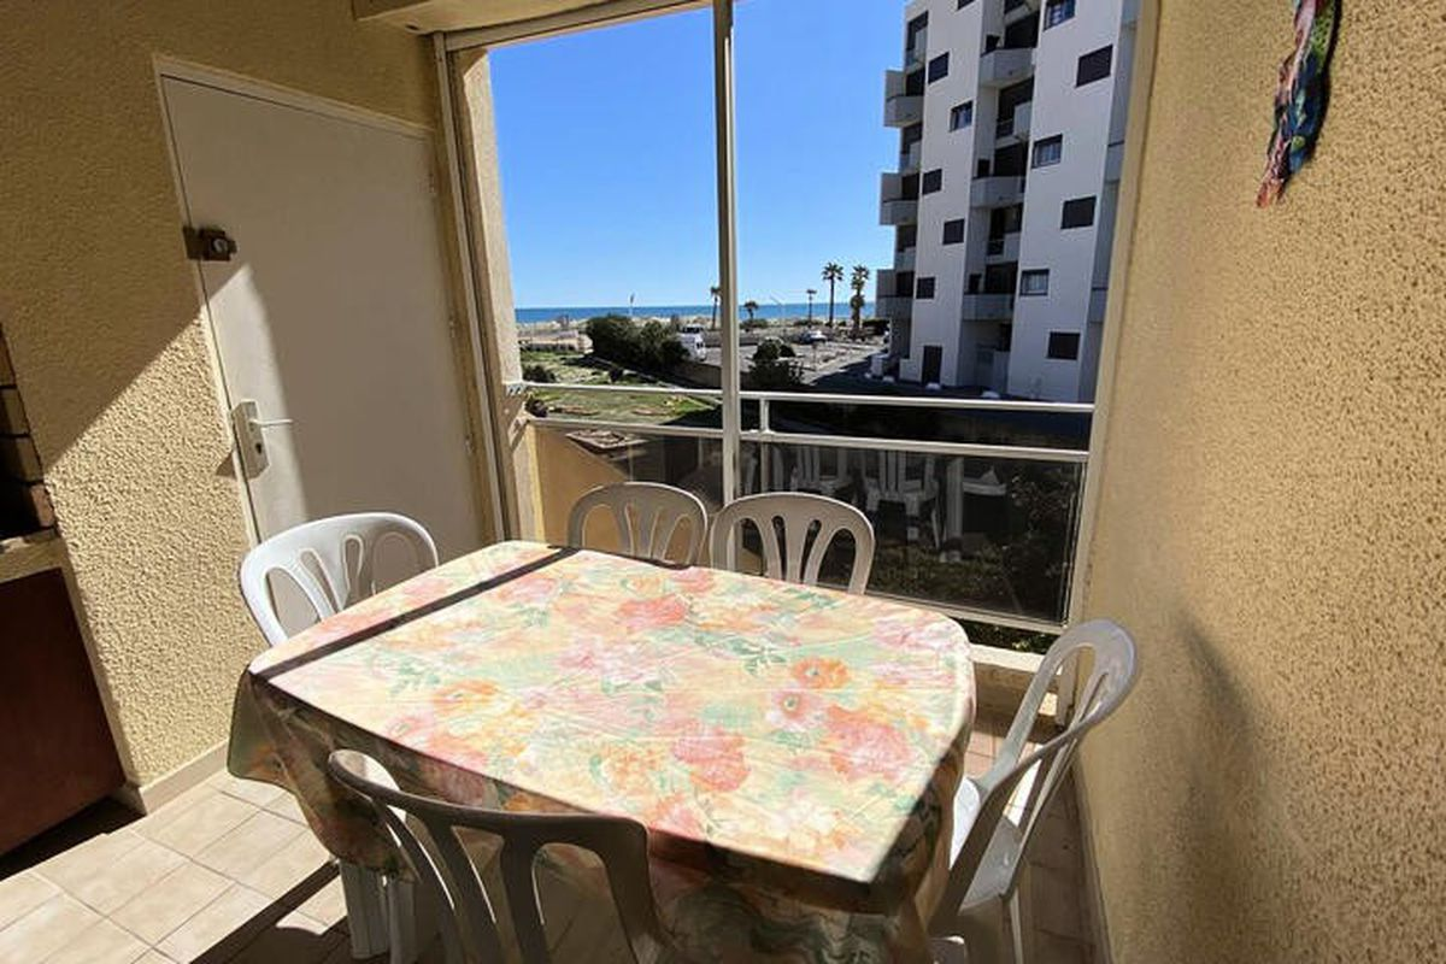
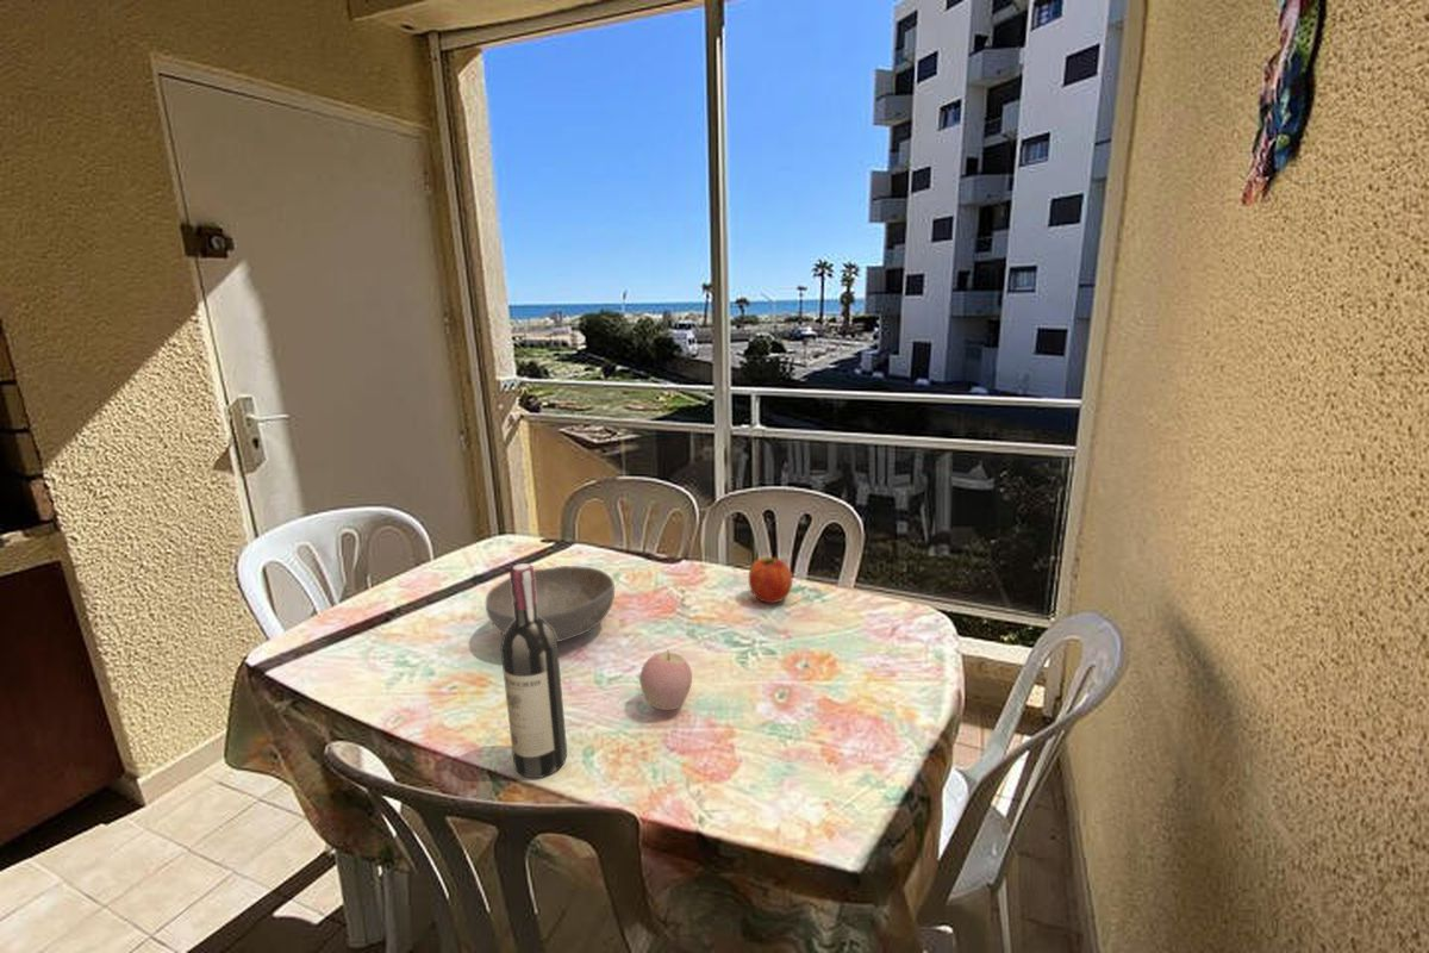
+ bowl (551, 609)
+ fruit (769, 577)
+ wine bottle (531, 667)
+ apple (666, 678)
